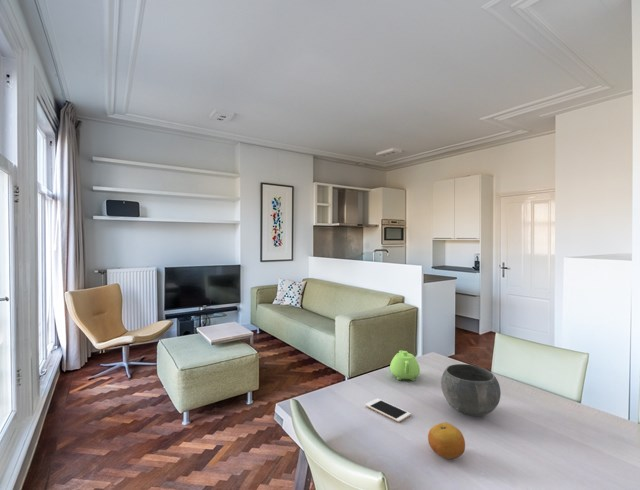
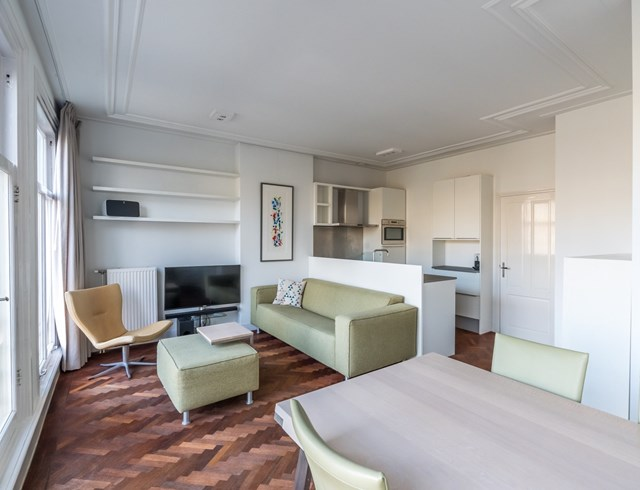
- fruit (446, 440)
- cell phone (387, 409)
- teapot (404, 363)
- bowl (469, 391)
